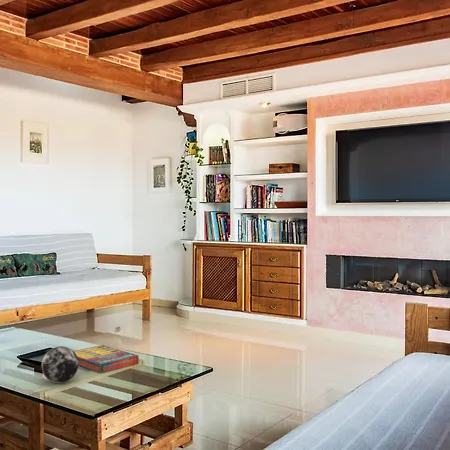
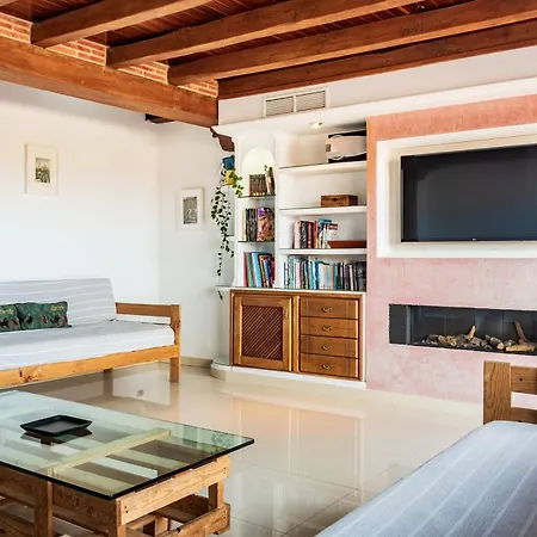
- decorative orb (60, 364)
- game compilation box (101, 358)
